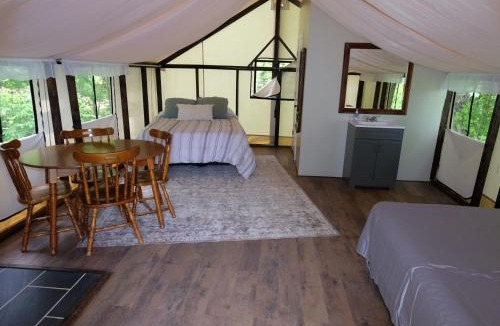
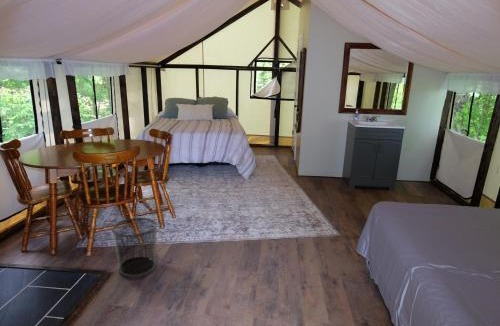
+ waste bin (136, 246)
